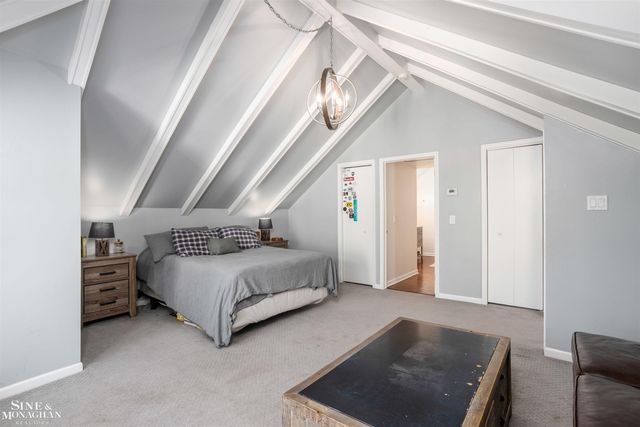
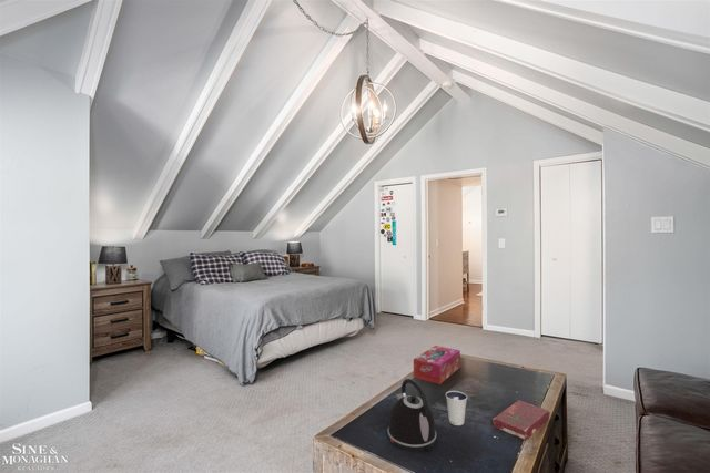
+ book (521, 418)
+ dixie cup (456, 409)
+ tissue box (437, 363)
+ kettle (412, 408)
